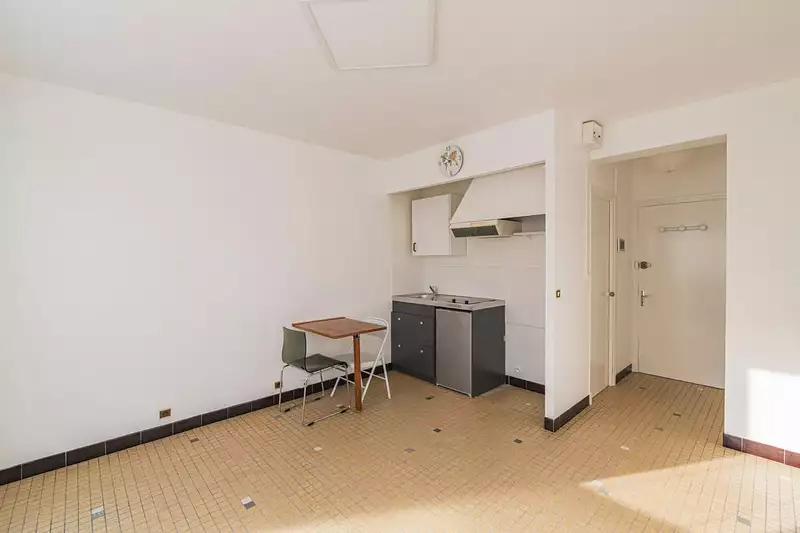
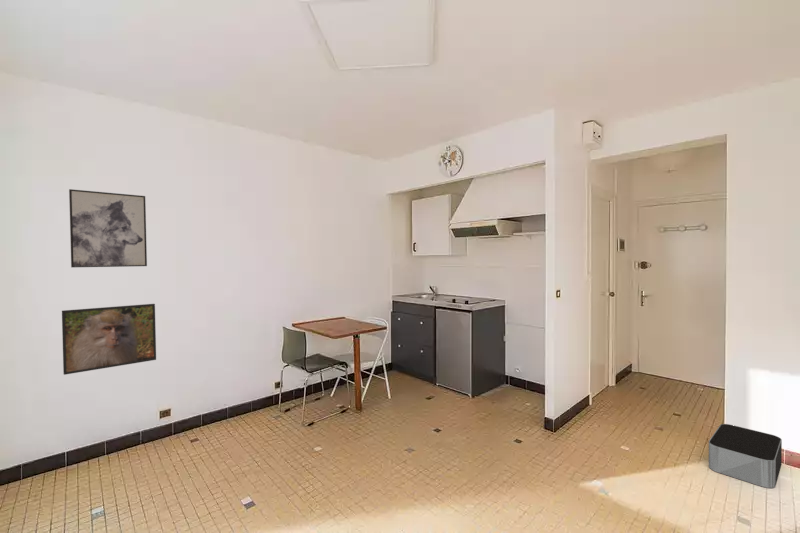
+ storage bin (745, 452)
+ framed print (112, 336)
+ wall art (110, 229)
